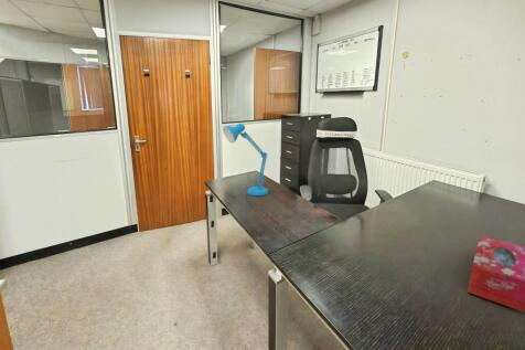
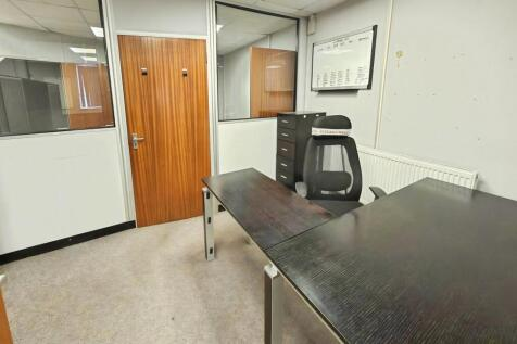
- tissue box (501, 268)
- desk lamp (257, 150)
